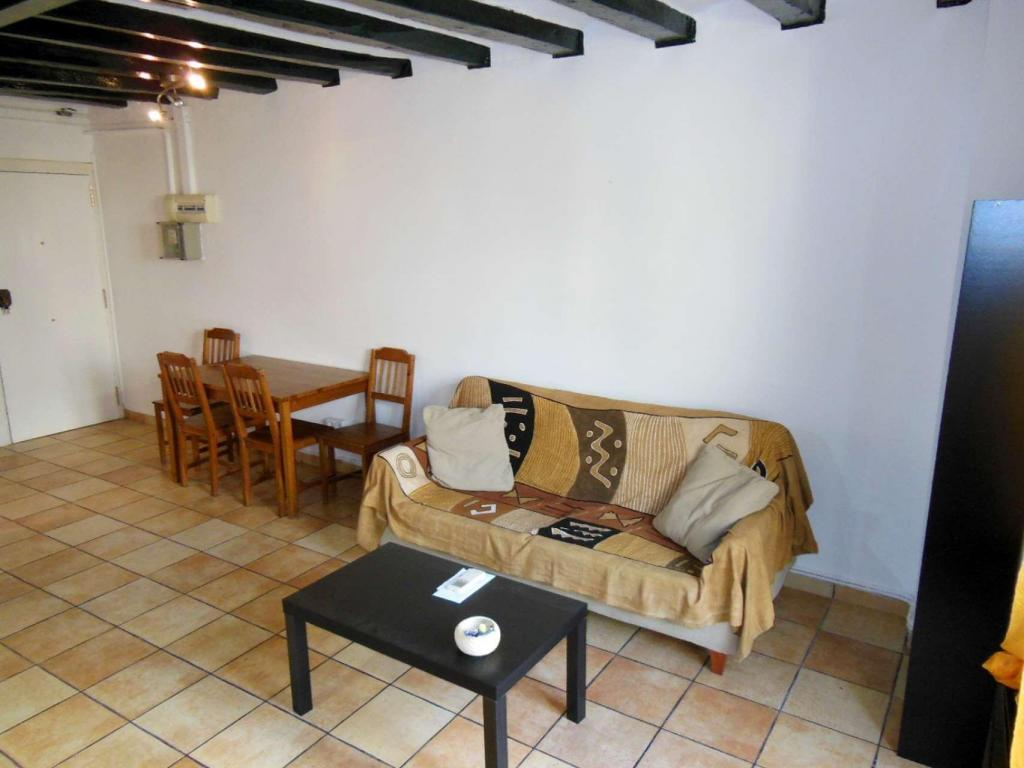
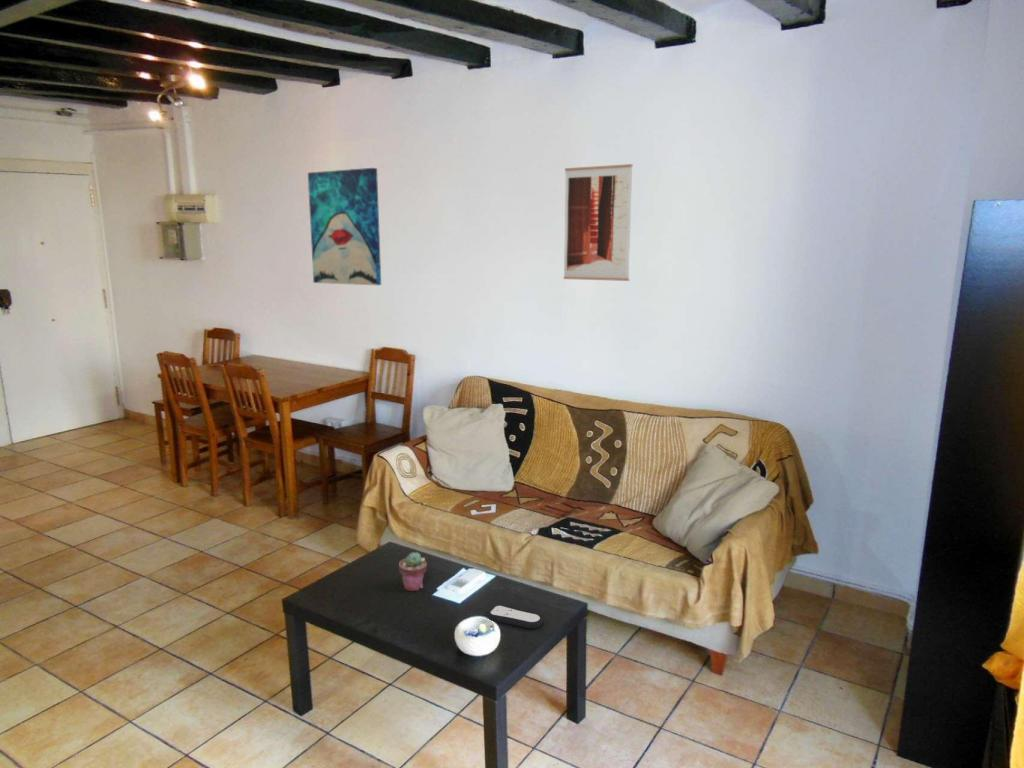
+ wall art (343, 228)
+ remote control (515, 616)
+ wall art (596, 223)
+ potted succulent (412, 570)
